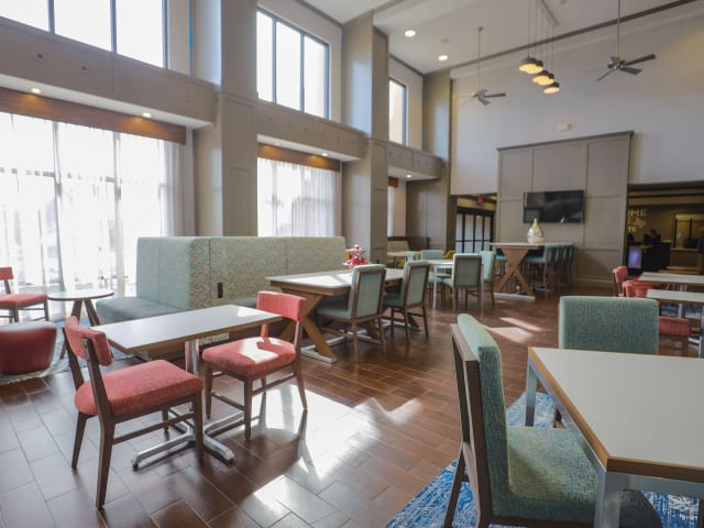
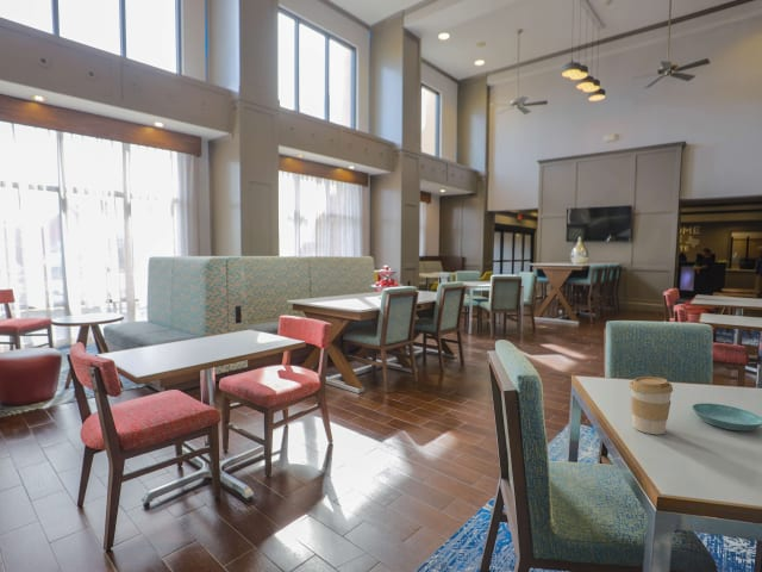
+ coffee cup (649, 403)
+ saucer (725, 417)
